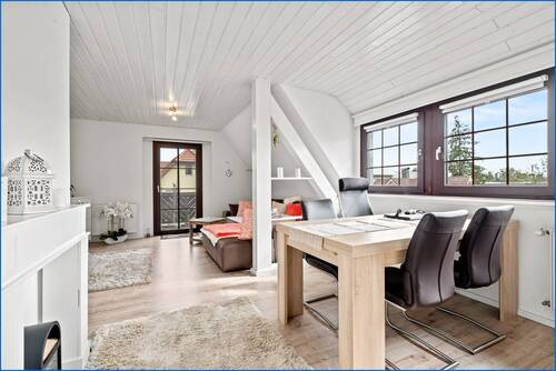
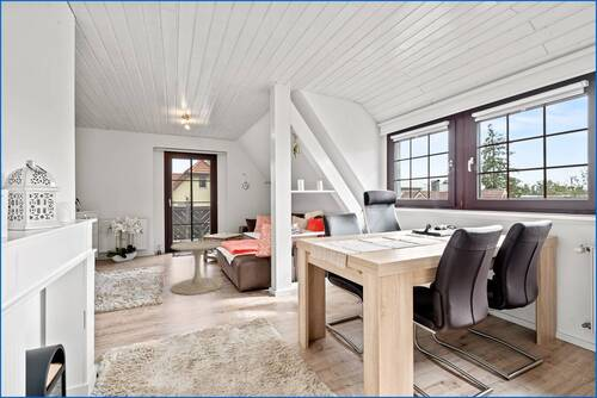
+ side table (197, 265)
